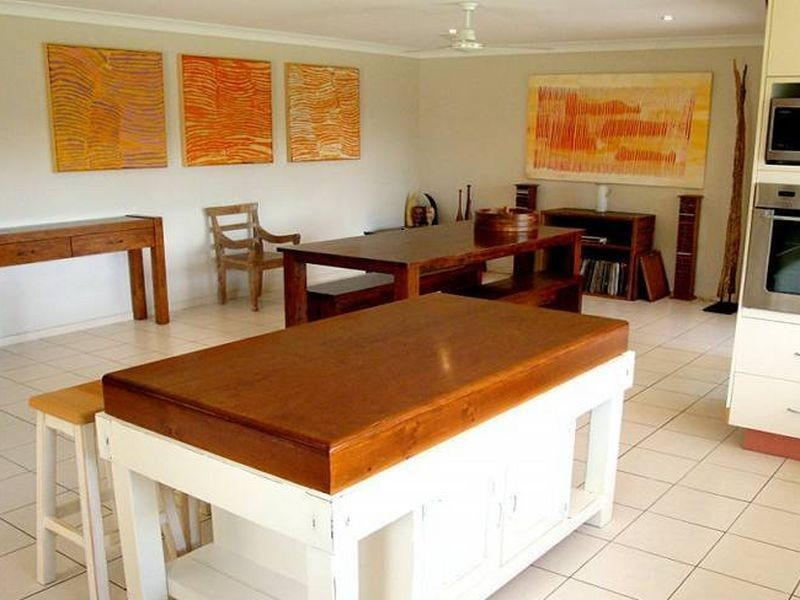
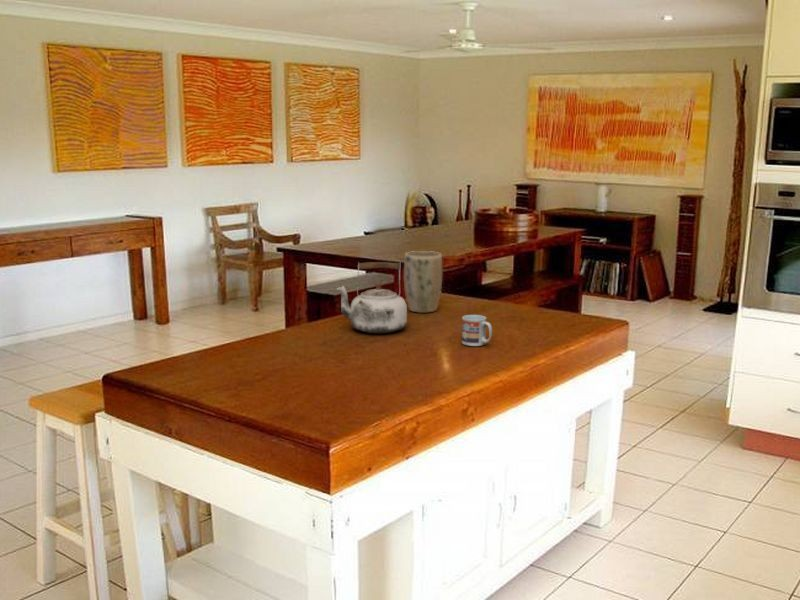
+ kettle (371, 295)
+ cup (477, 331)
+ plant pot (422, 282)
